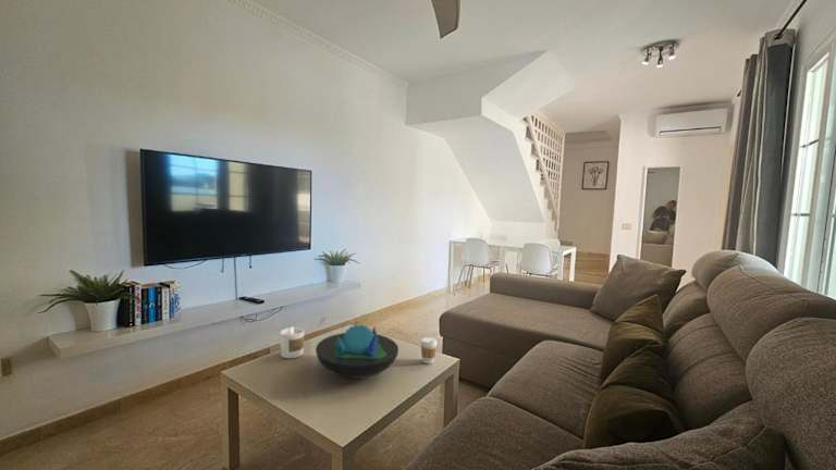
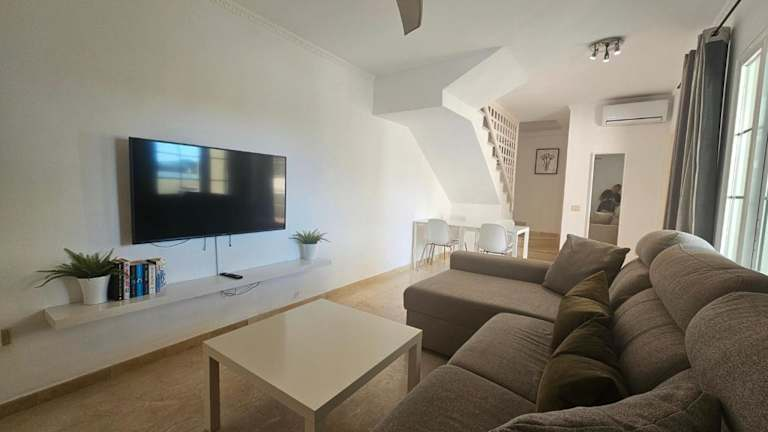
- coffee cup (428, 349)
- decorative bowl (357, 347)
- candle (292, 339)
